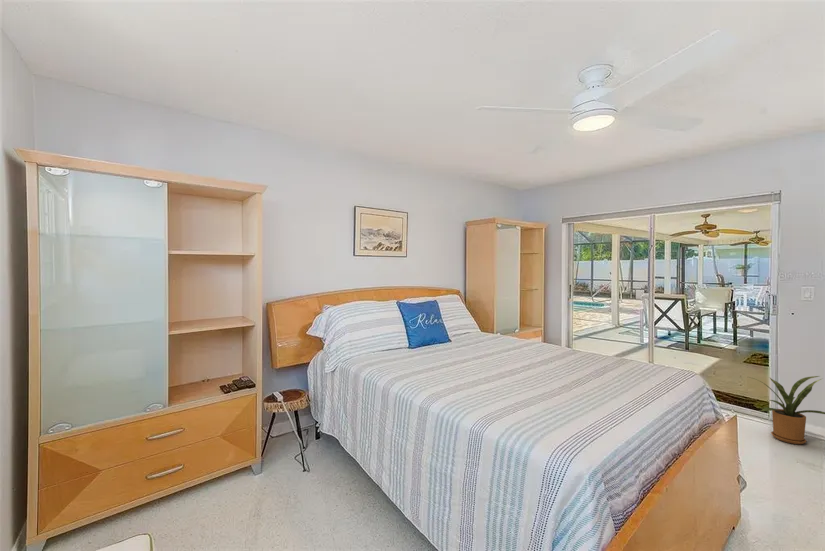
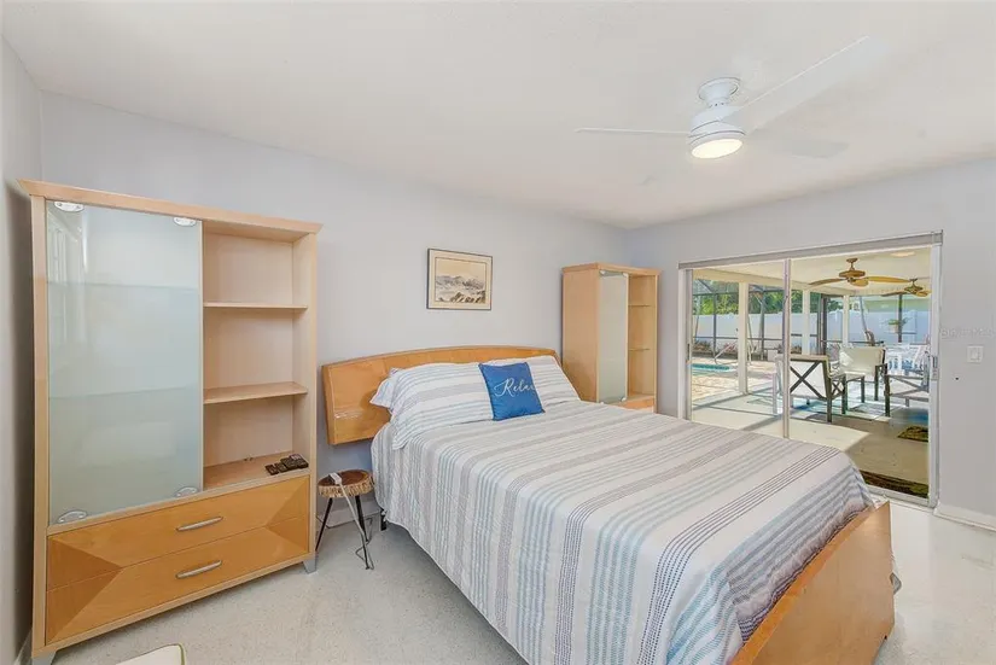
- house plant (787, 404)
